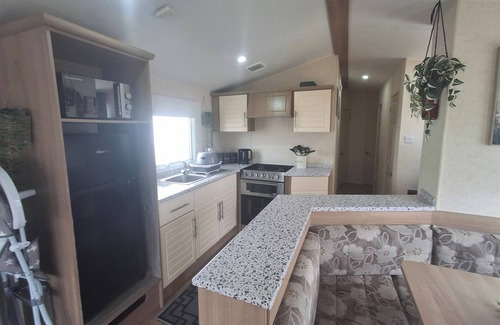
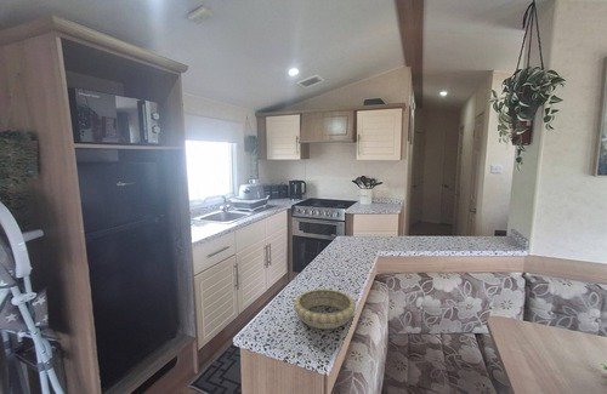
+ decorative bowl (324, 304)
